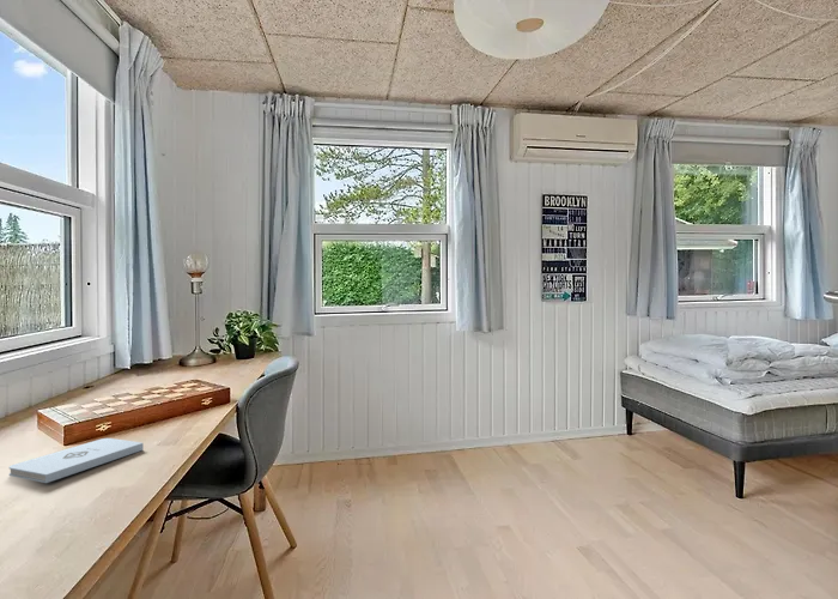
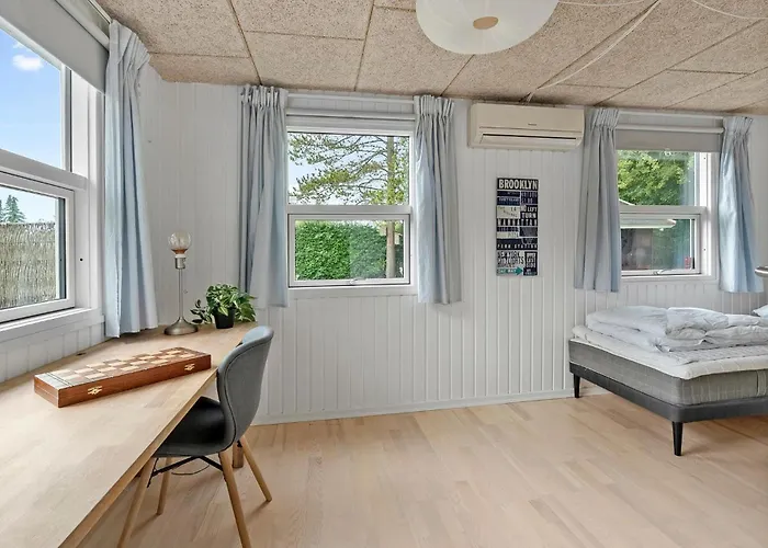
- notepad (79, 458)
